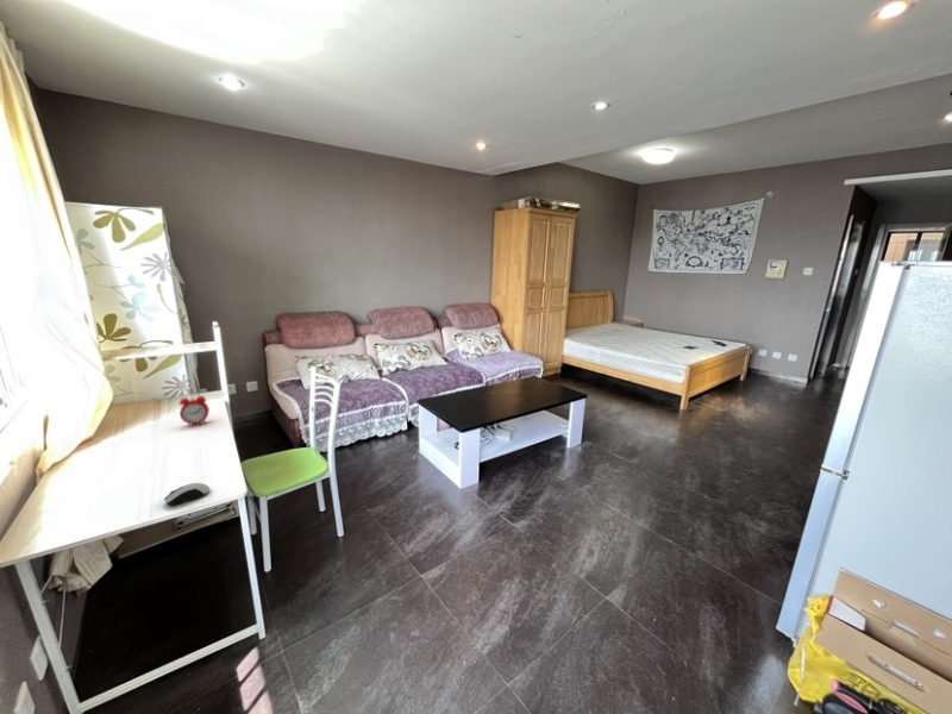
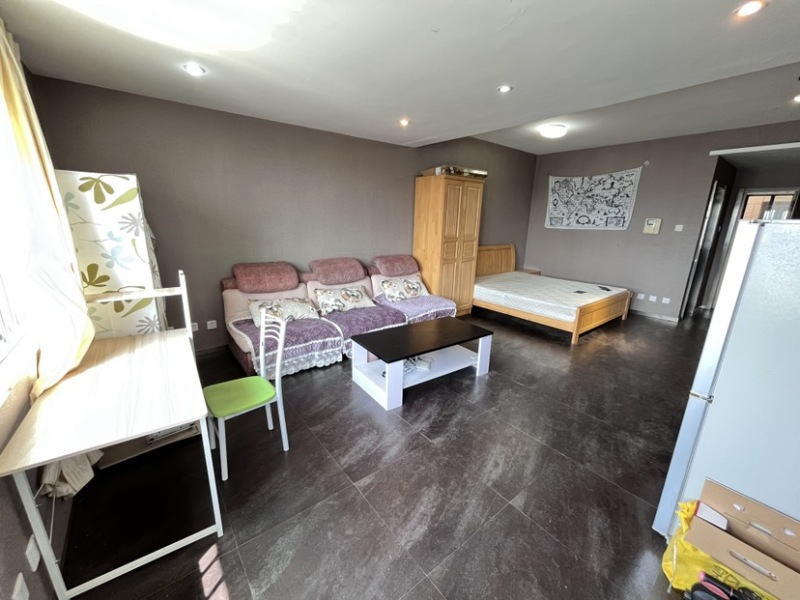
- alarm clock (194, 408)
- computer mouse (187, 491)
